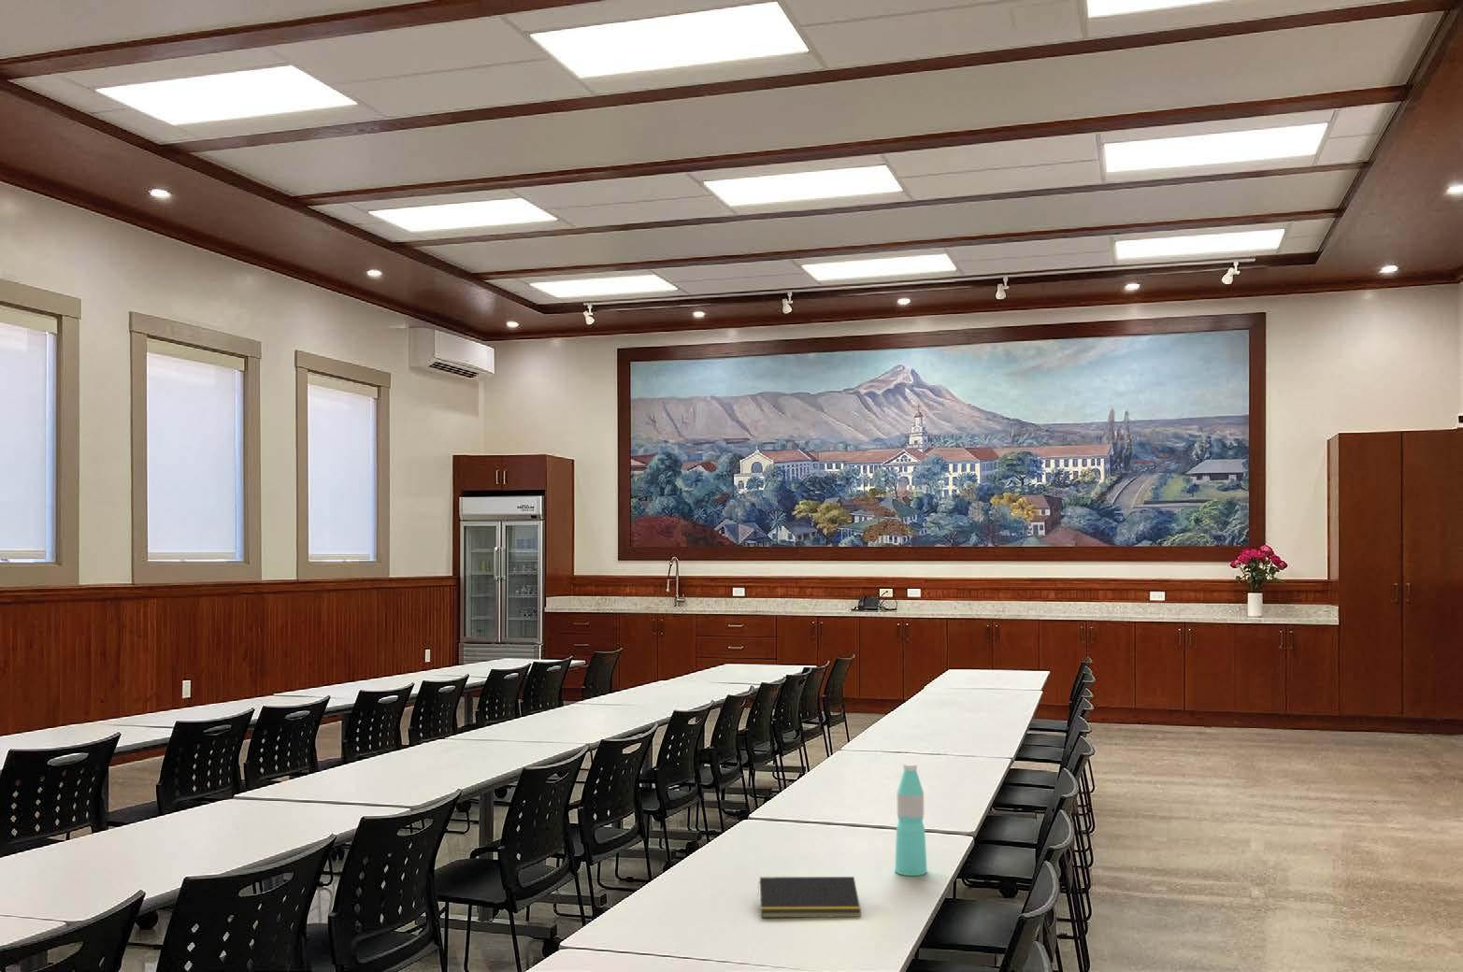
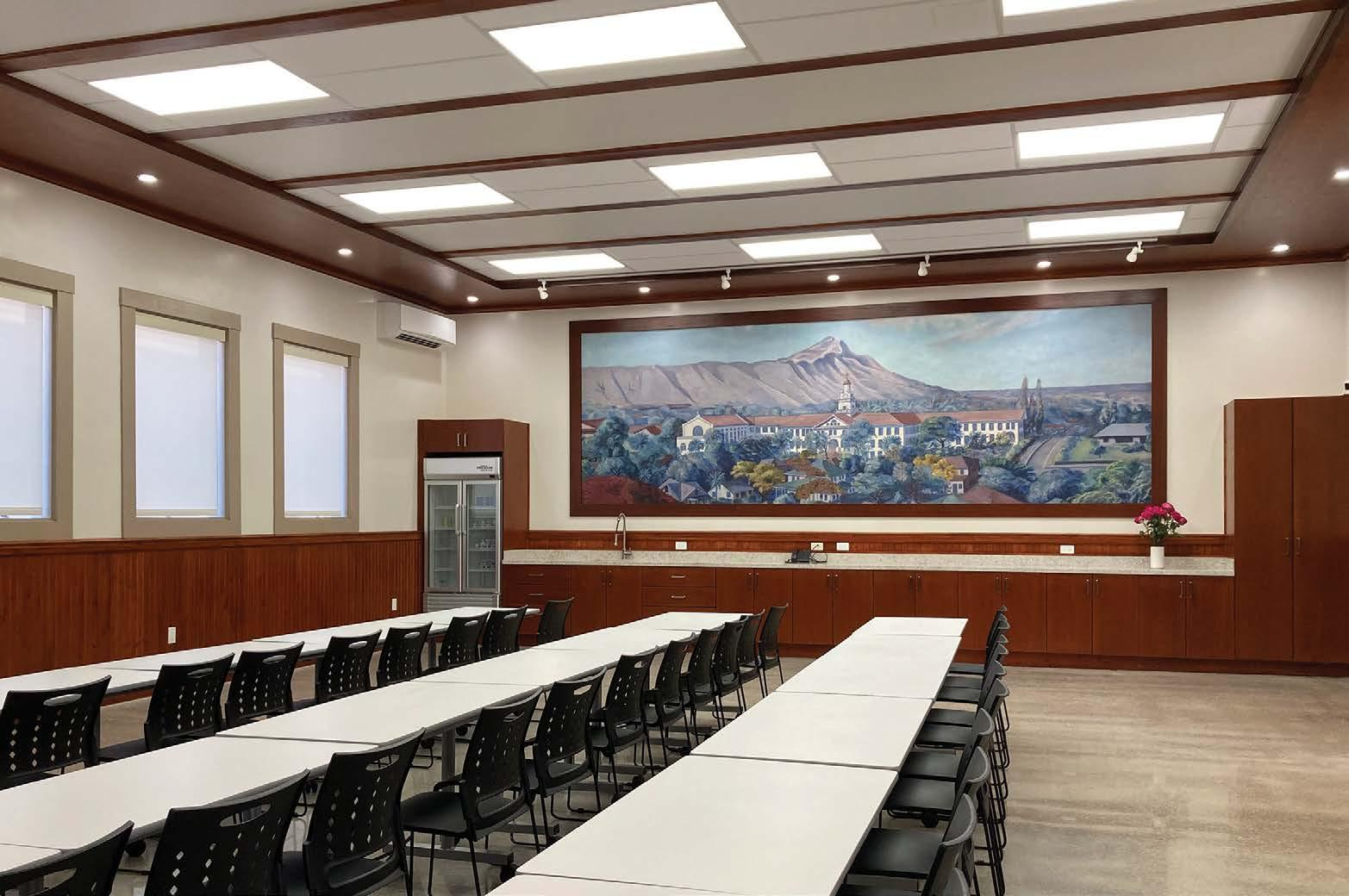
- notepad (809, 896)
- water bottle (911, 817)
